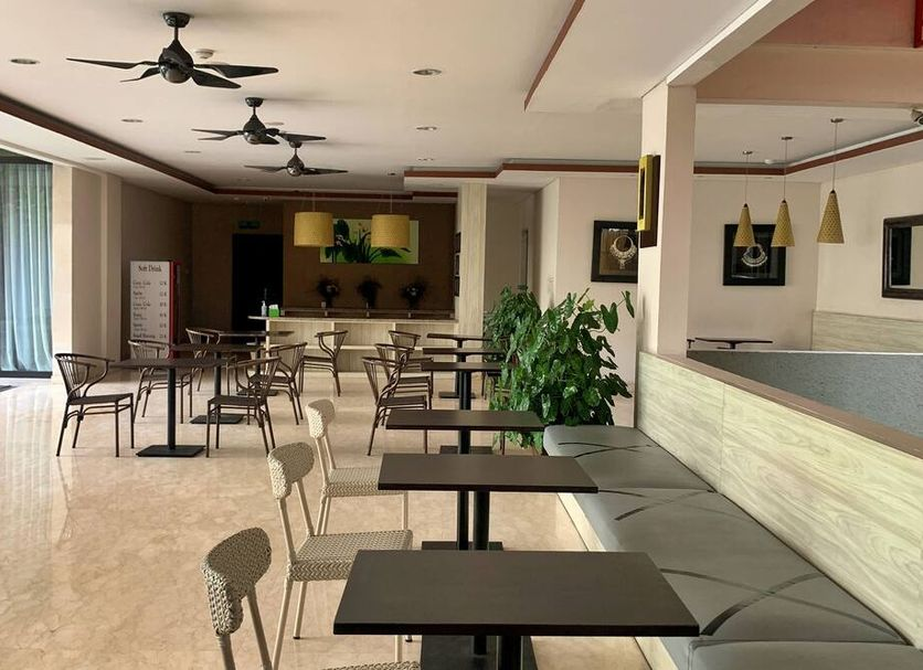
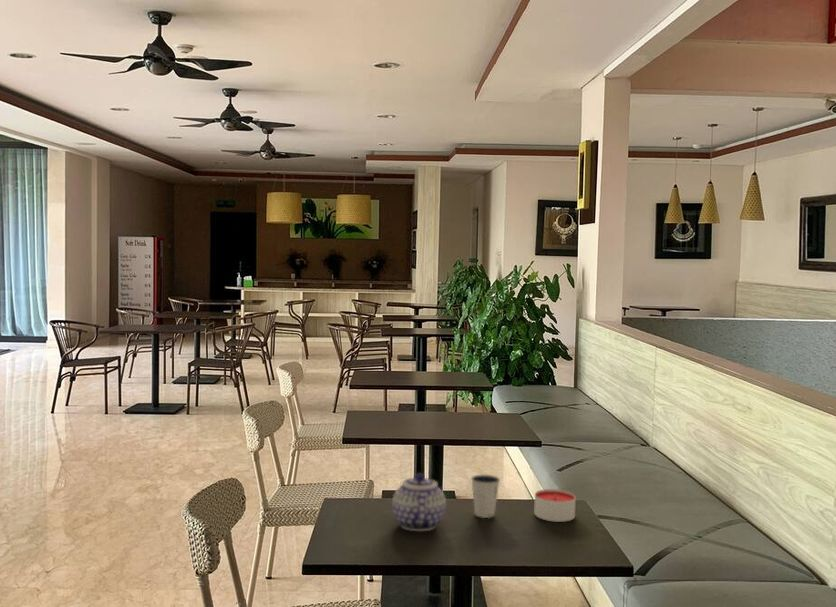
+ dixie cup (485, 496)
+ teapot (419, 499)
+ candle (554, 504)
